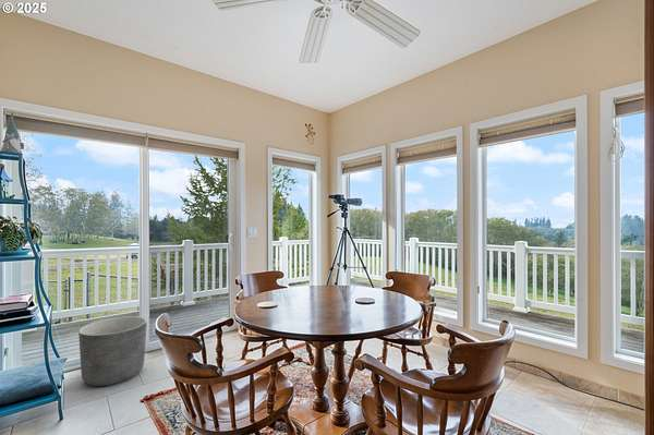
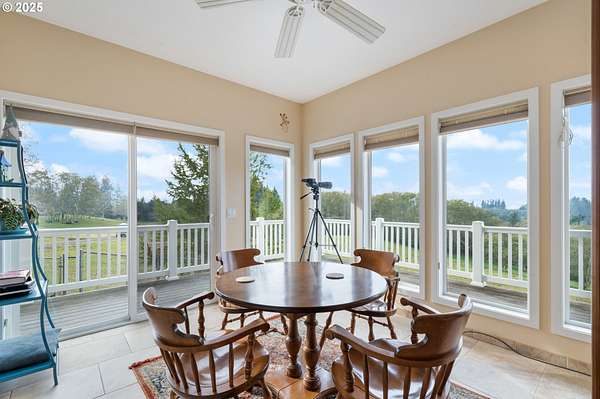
- planter (113, 350)
